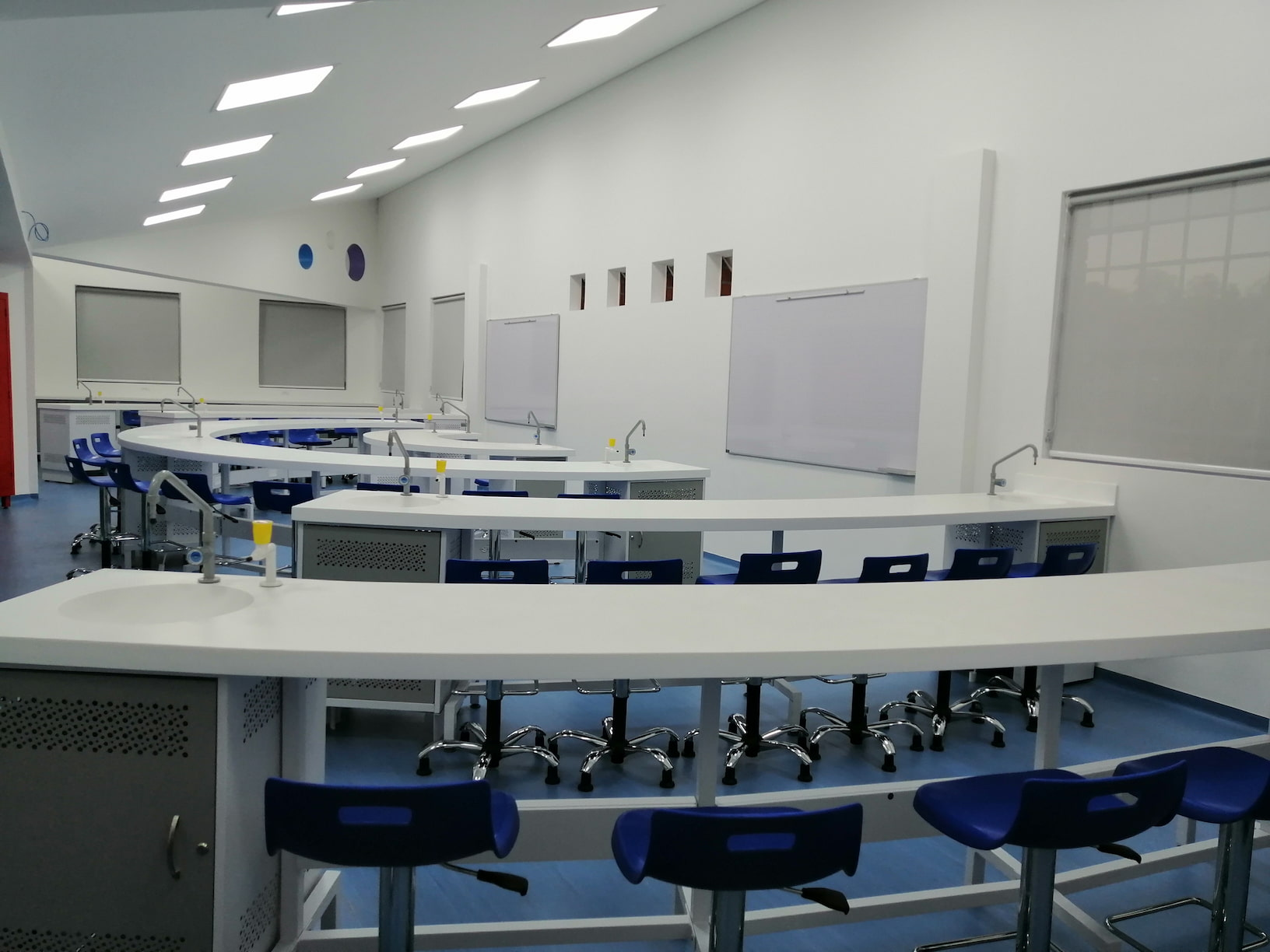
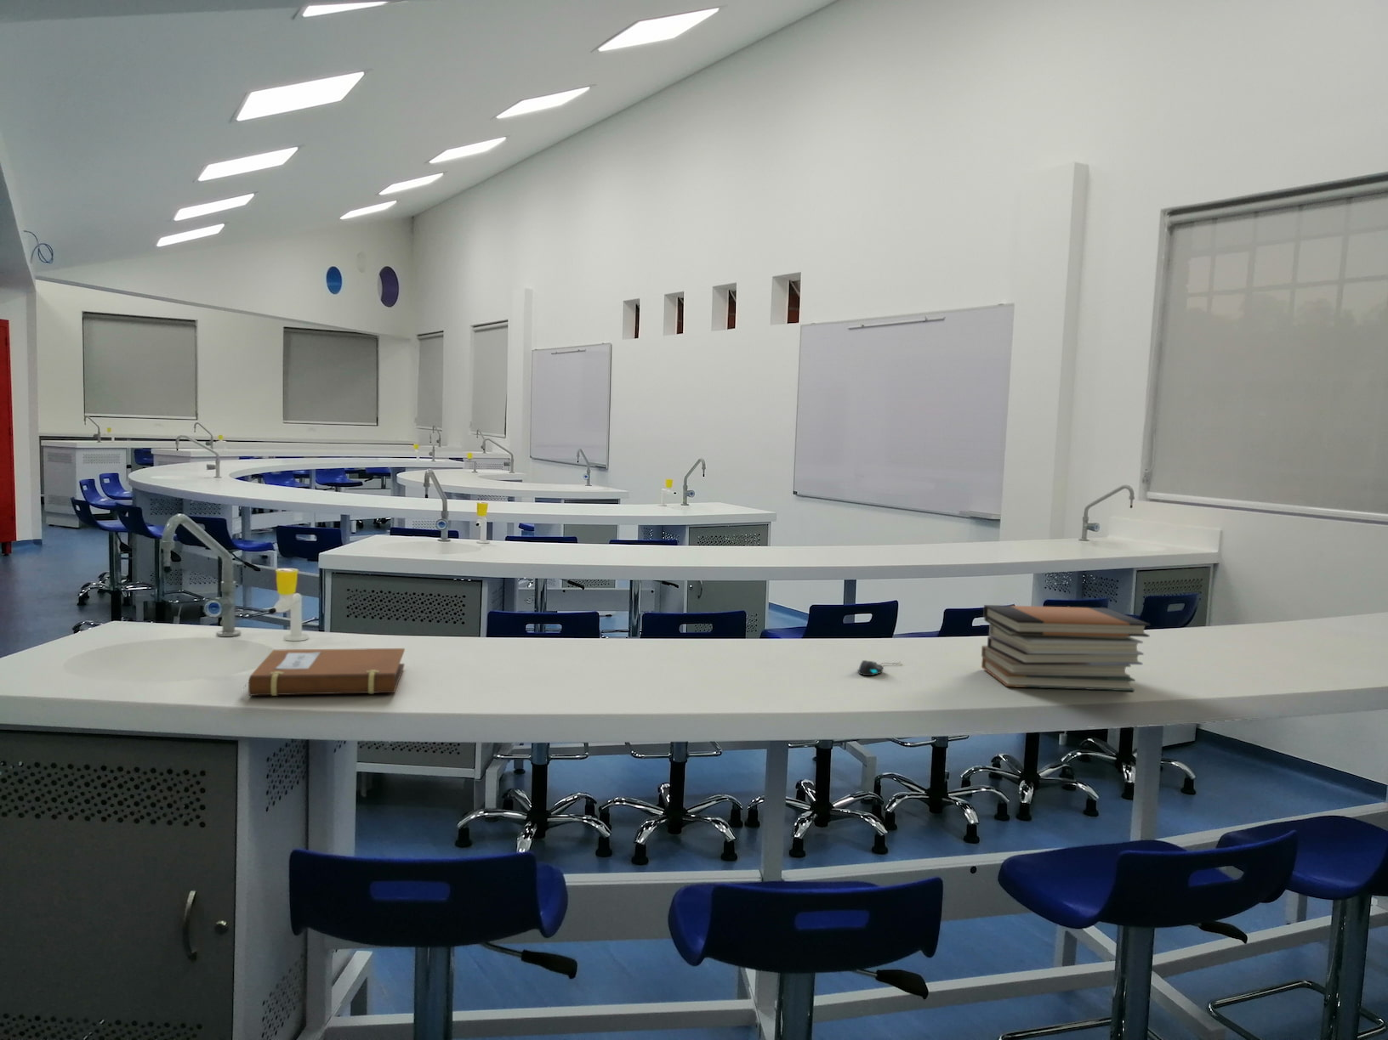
+ notebook (328, 671)
+ mouse (881, 663)
+ book stack (1060, 647)
